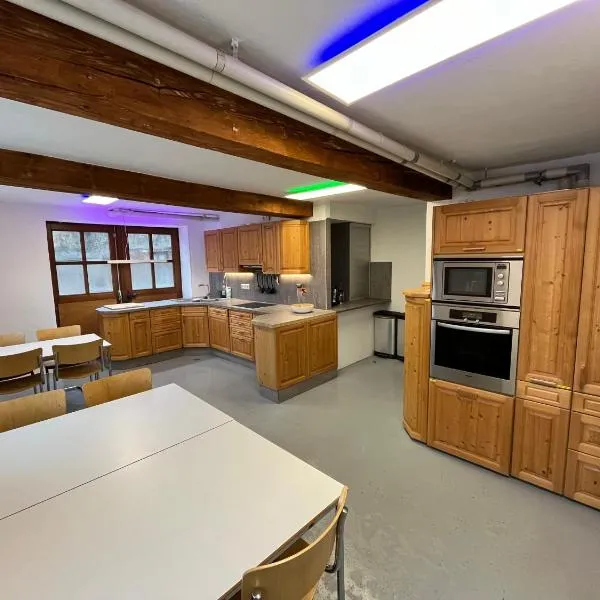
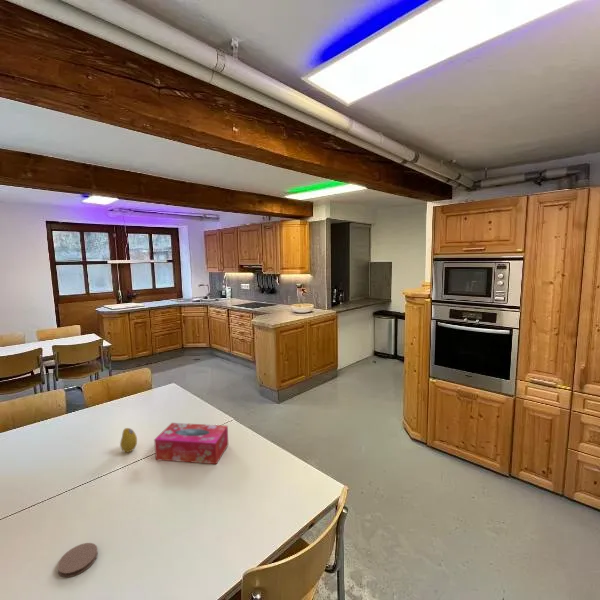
+ fruit (128, 439)
+ tissue box (192, 442)
+ coaster (78, 559)
